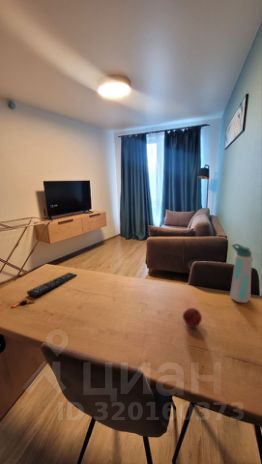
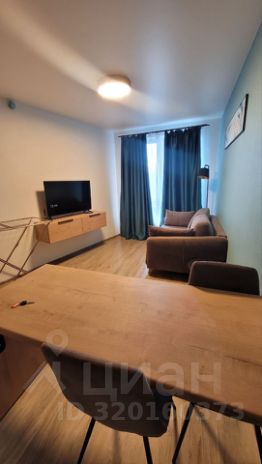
- water bottle (240, 273)
- apple (191, 317)
- remote control (54, 282)
